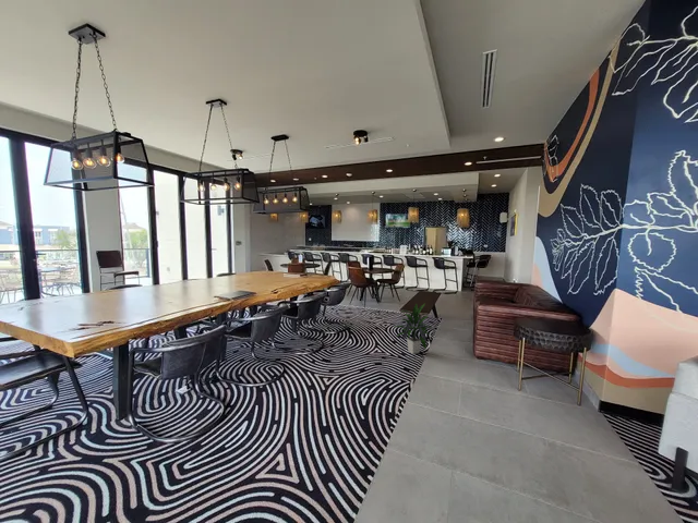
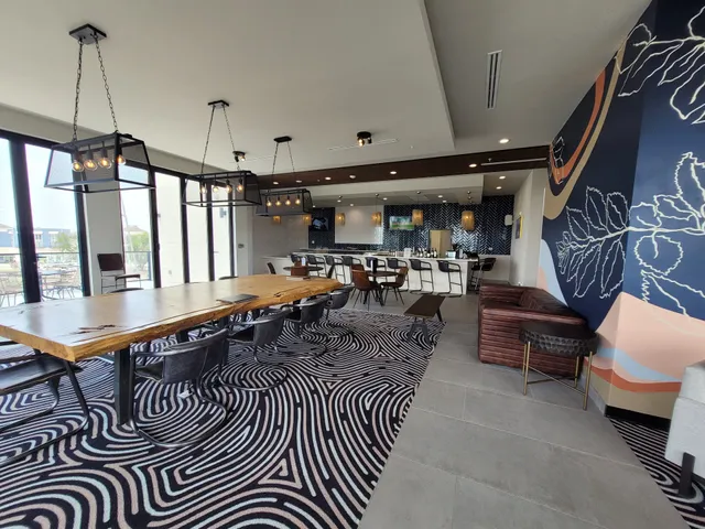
- indoor plant (414, 328)
